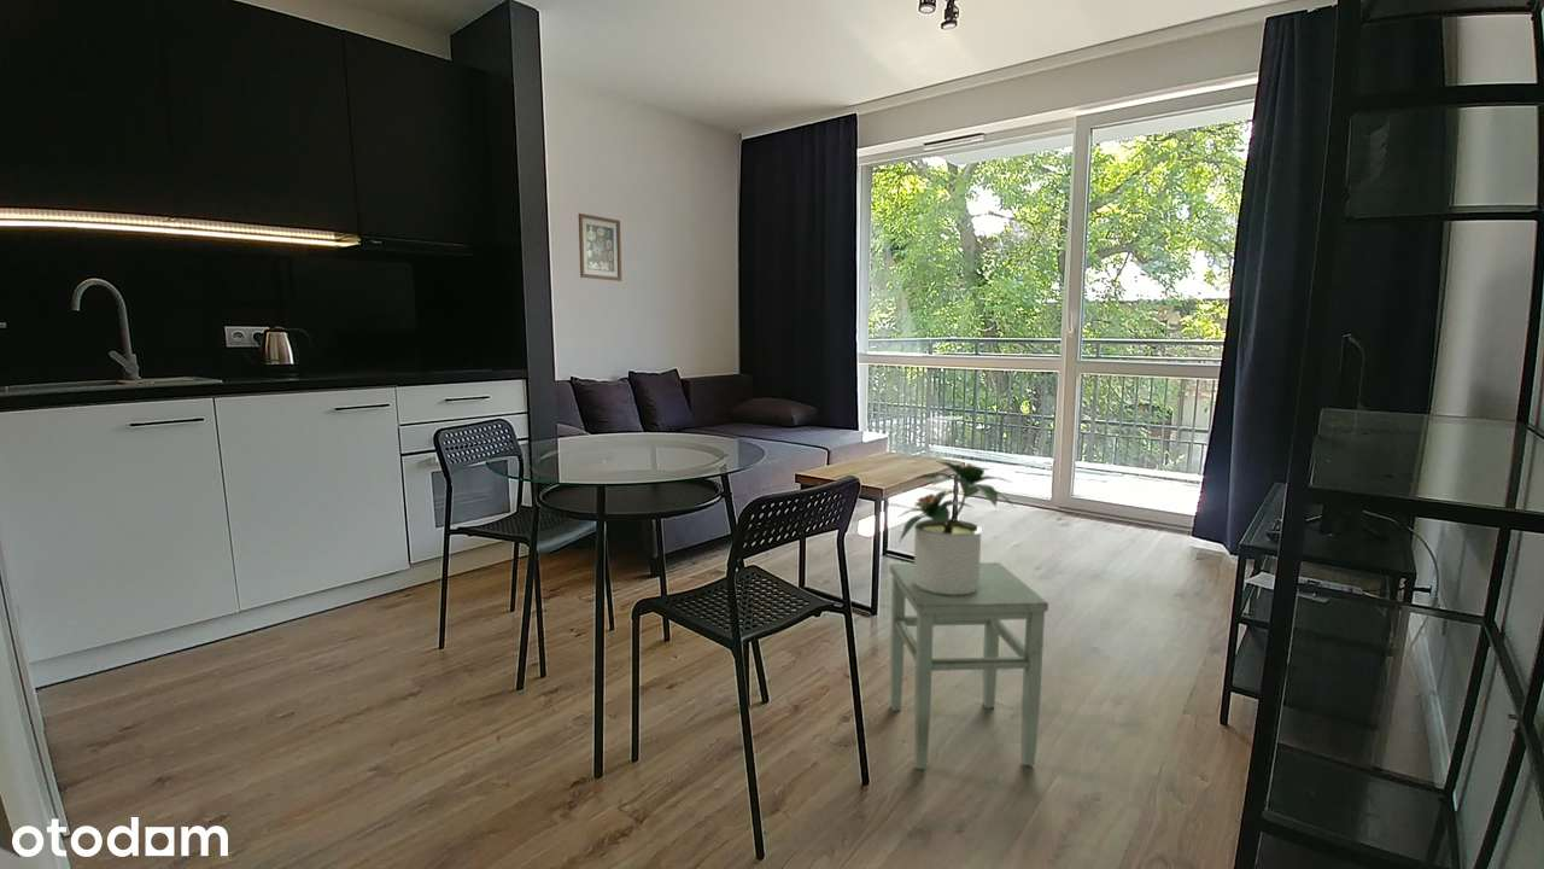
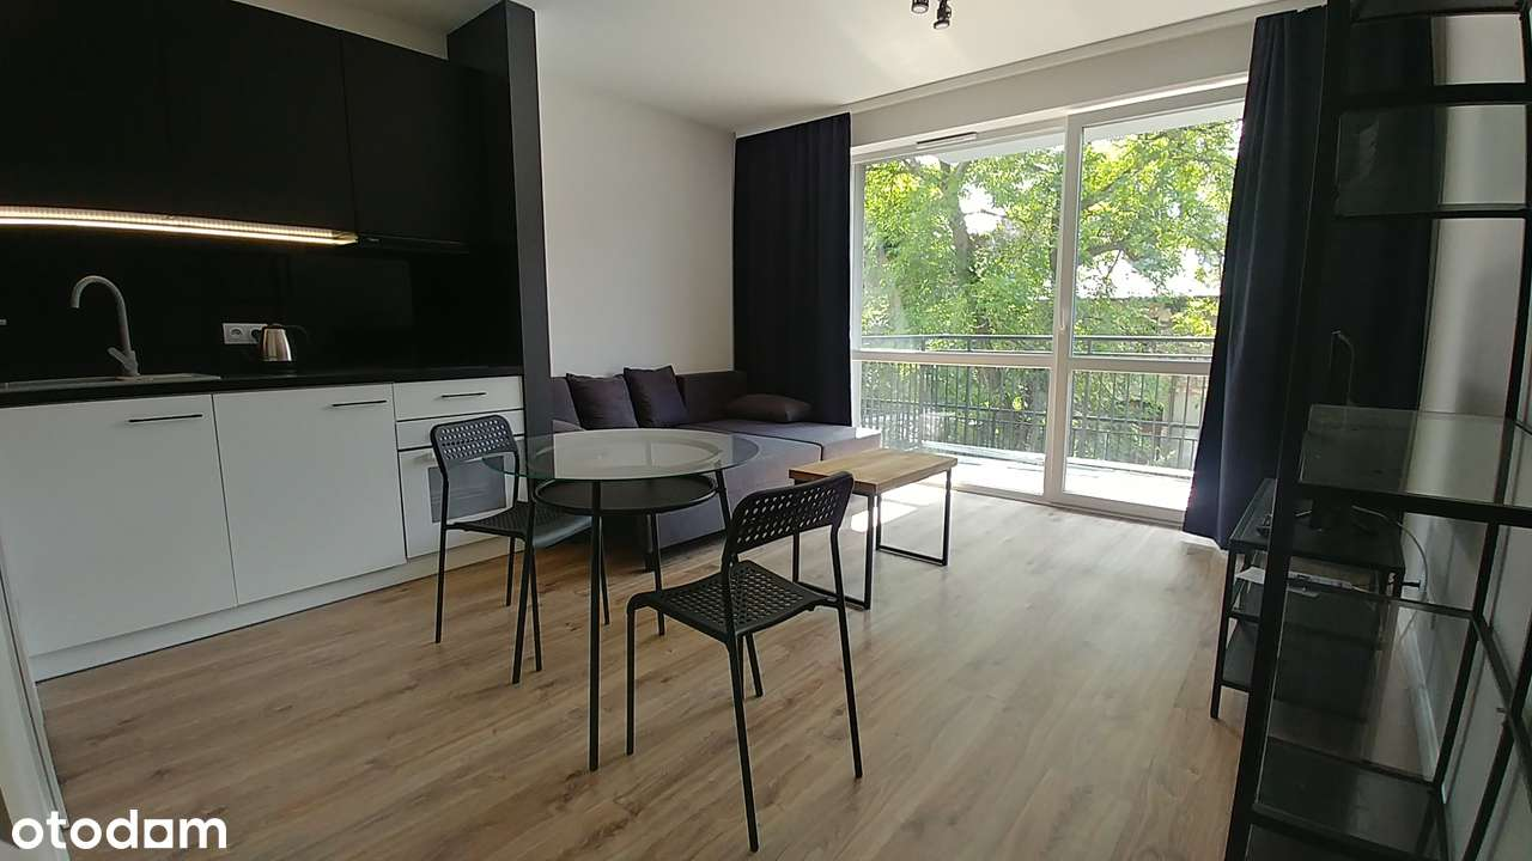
- wall art (600, 247)
- potted plant (955, 521)
- stool (959, 658)
